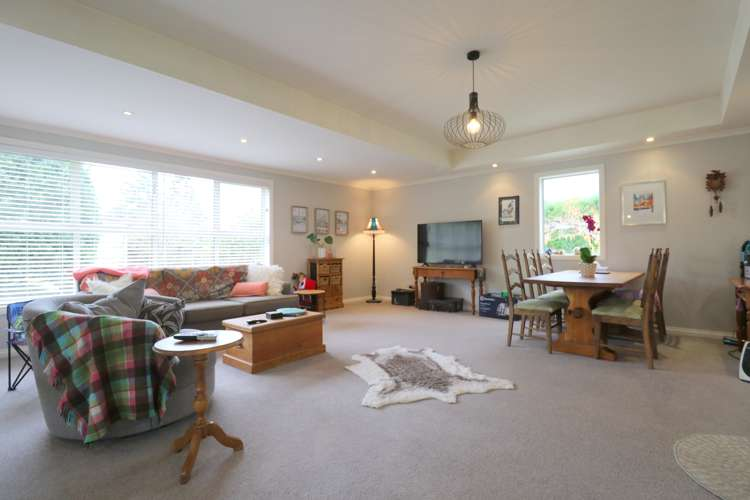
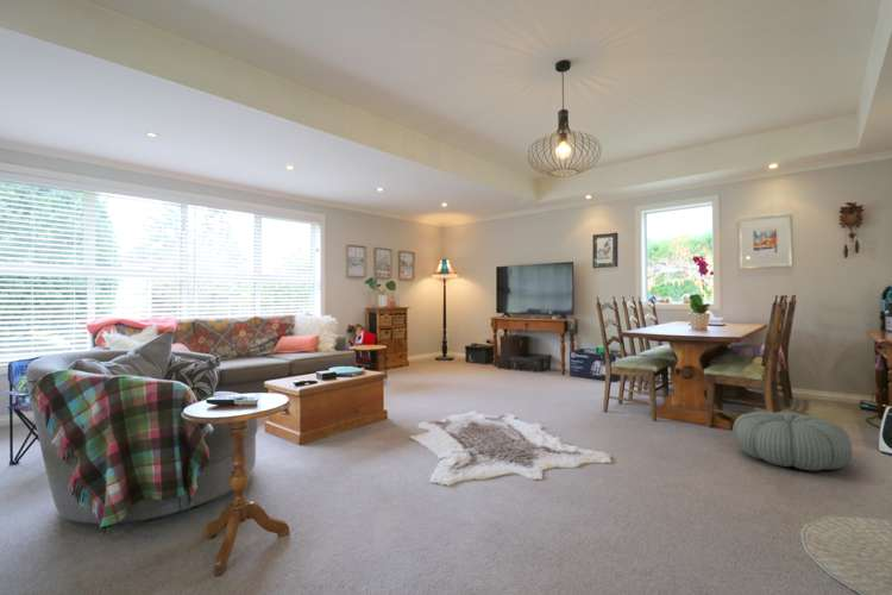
+ pouf (789, 438)
